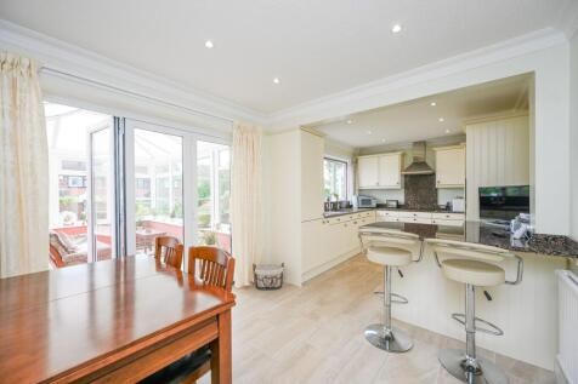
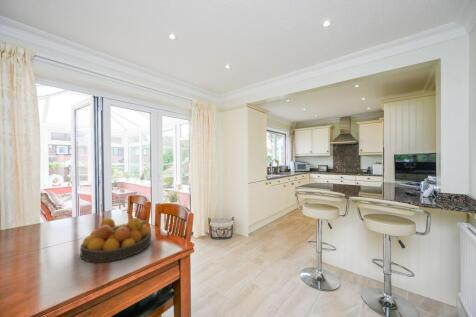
+ fruit bowl (118, 233)
